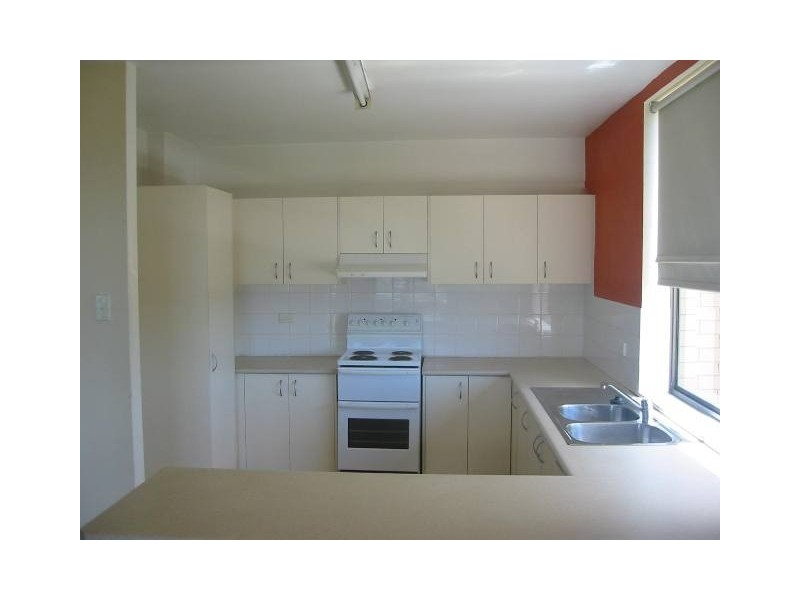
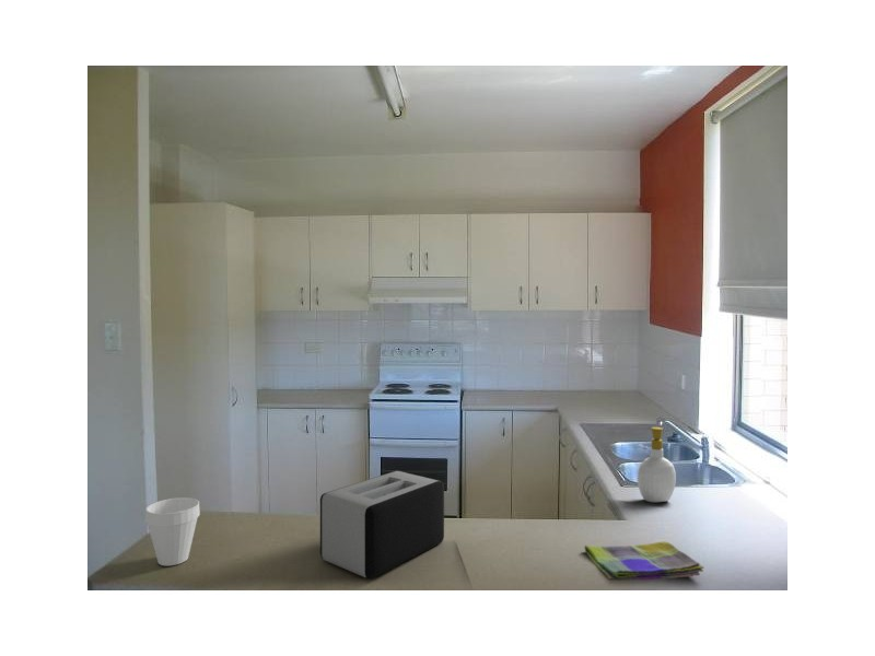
+ soap bottle (655, 464)
+ dish towel (641, 559)
+ toaster (384, 518)
+ cup (173, 532)
